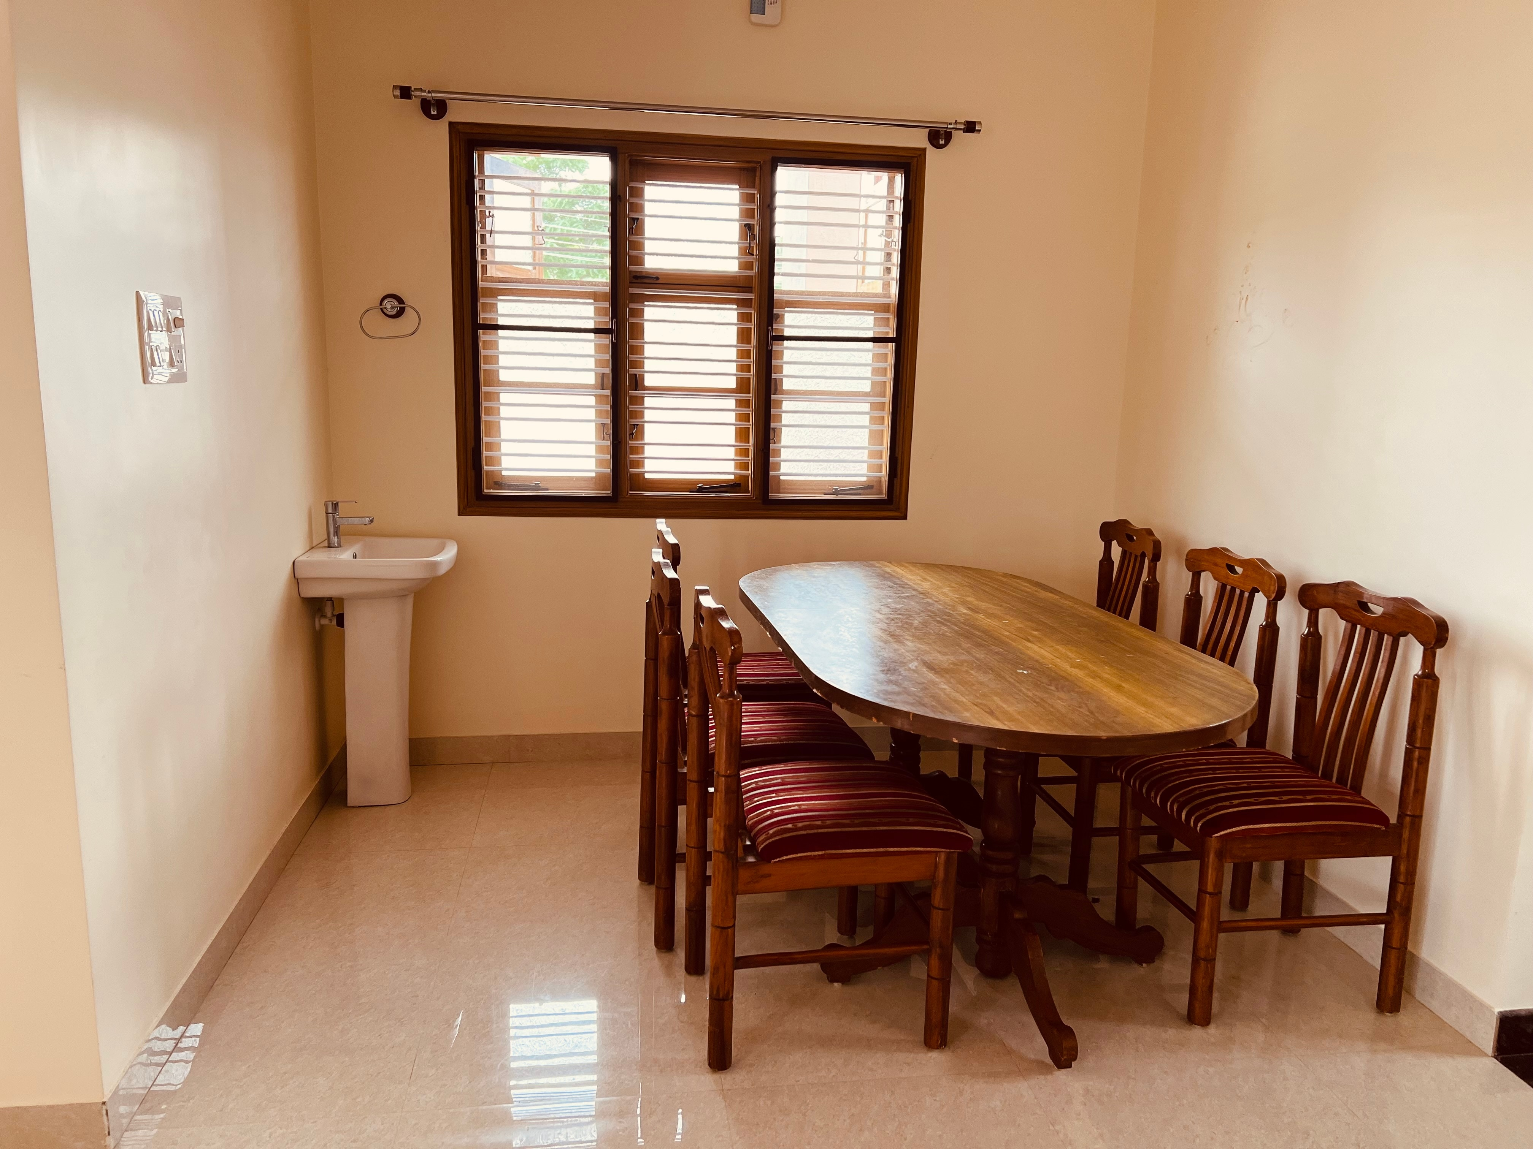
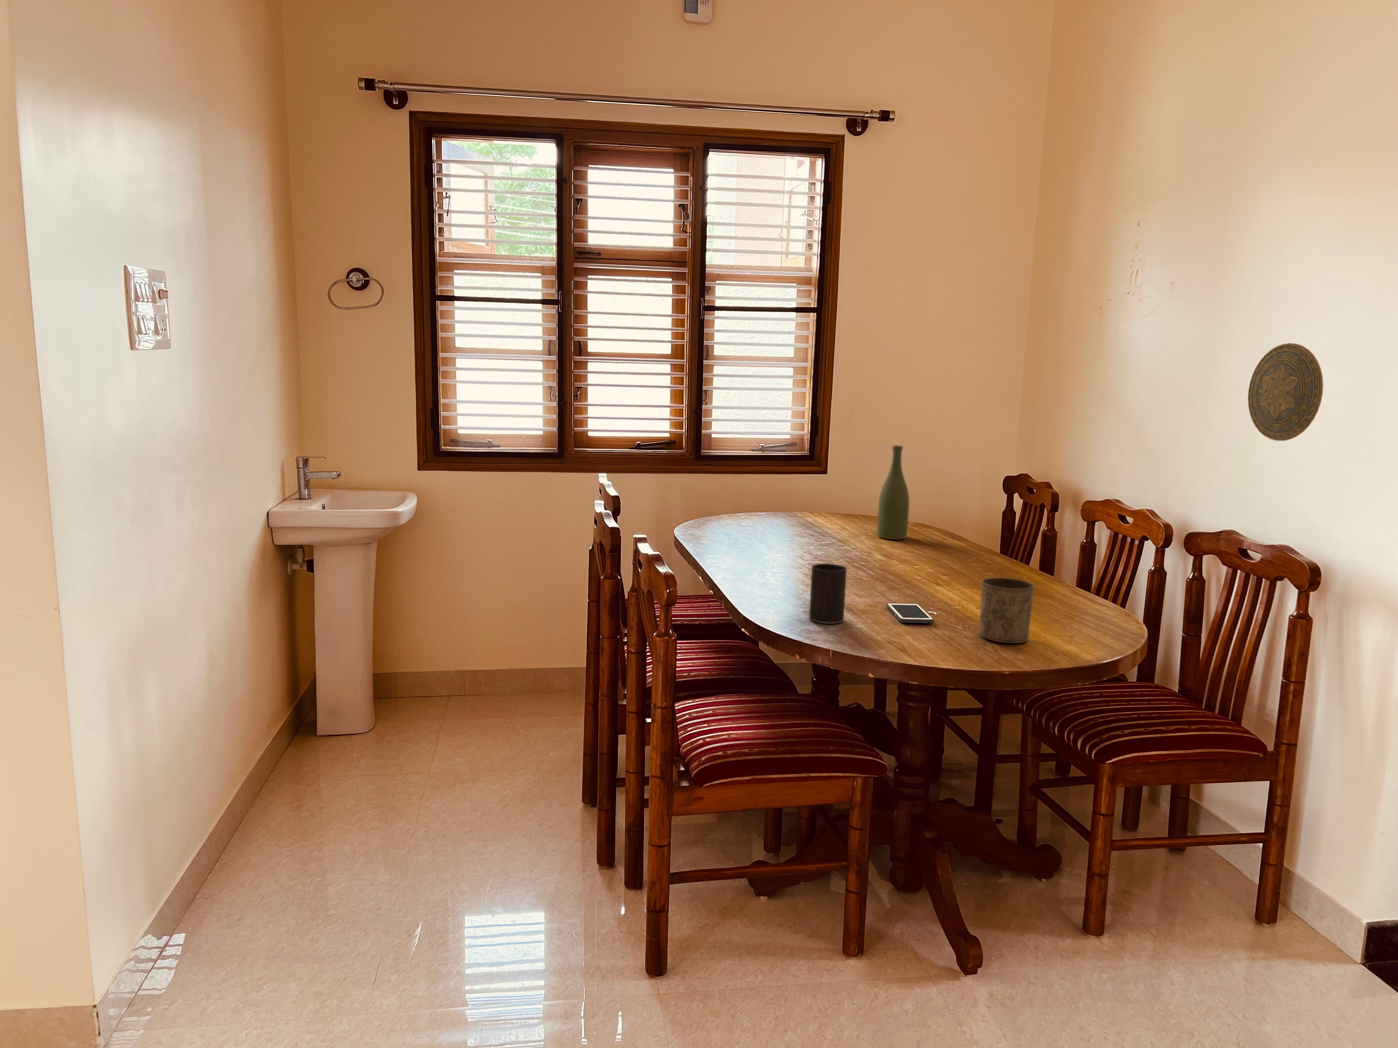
+ decorative plate (1280, 392)
+ cup (828, 593)
+ cell phone (909, 613)
+ bottle (895, 492)
+ cup (1005, 610)
